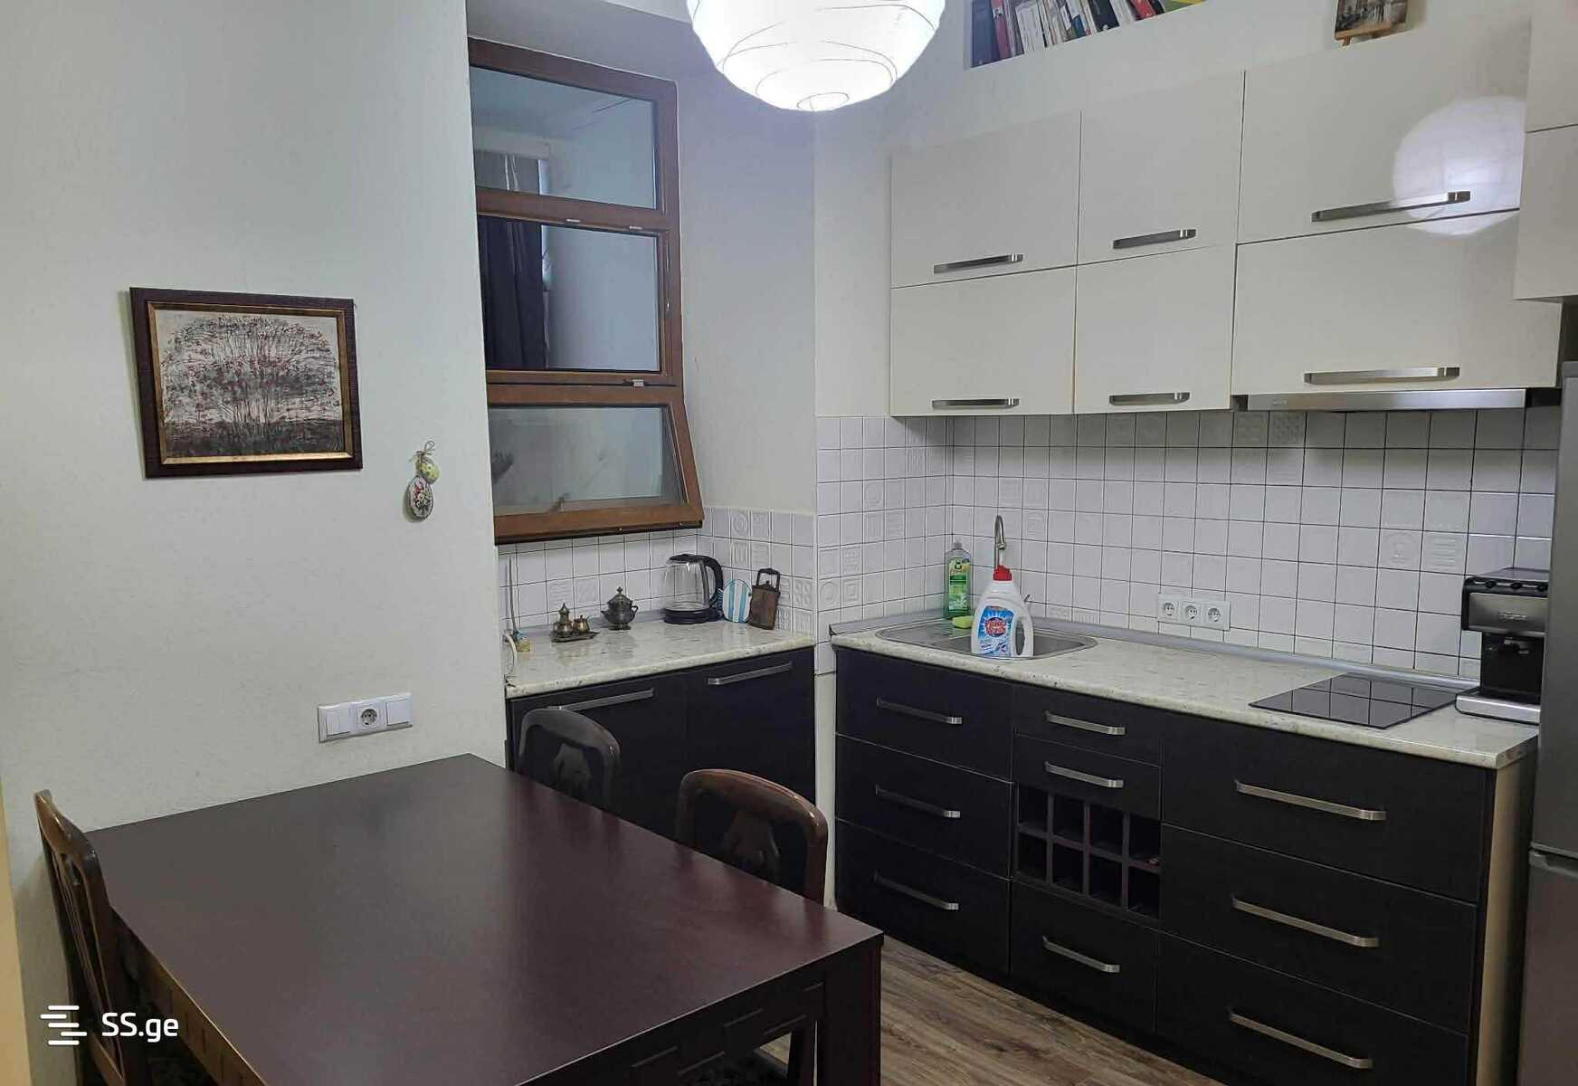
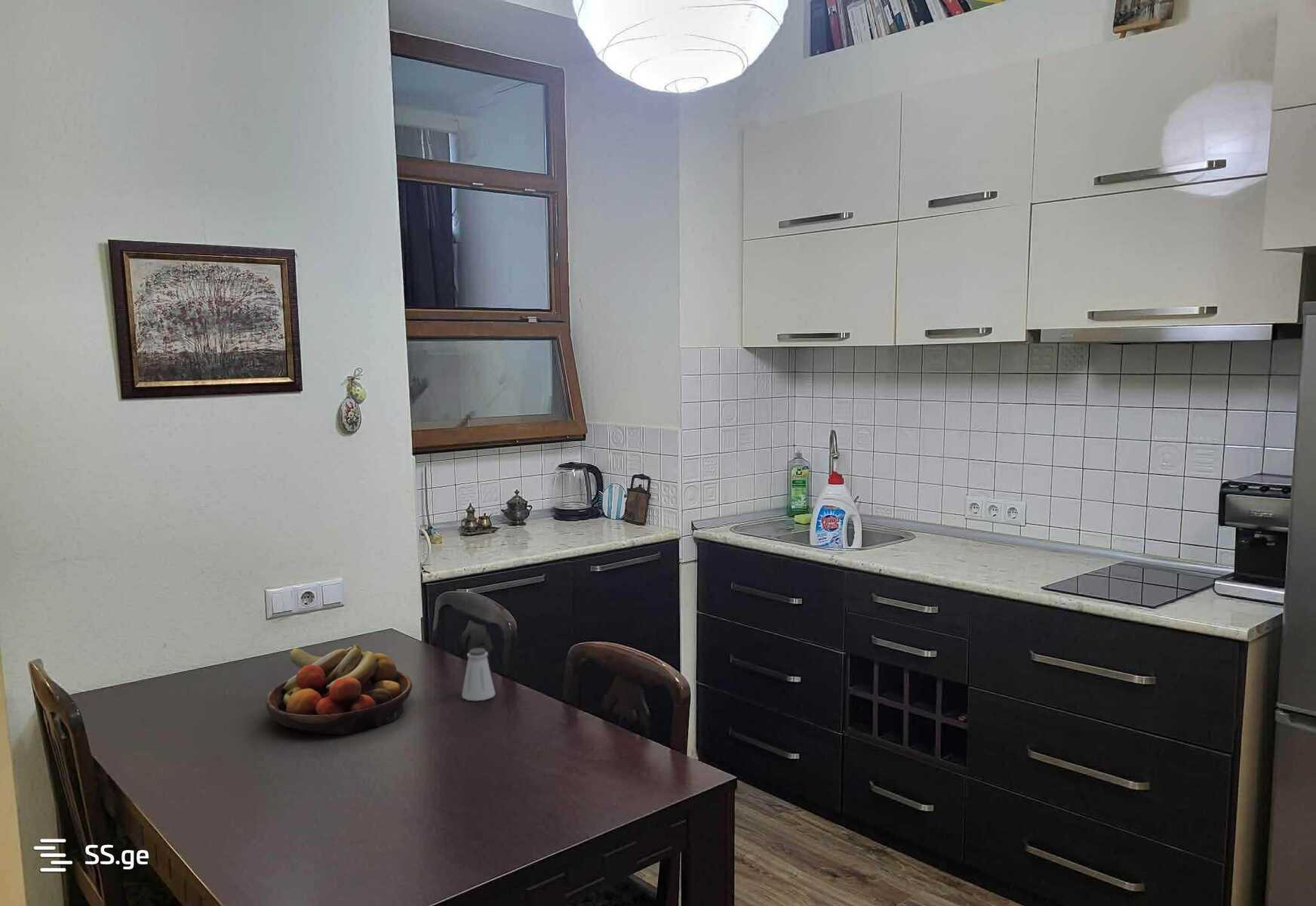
+ saltshaker (478, 672)
+ fruit bowl (338, 683)
